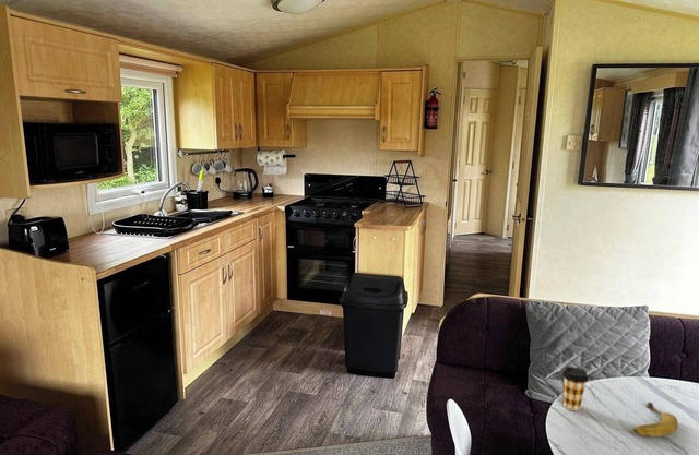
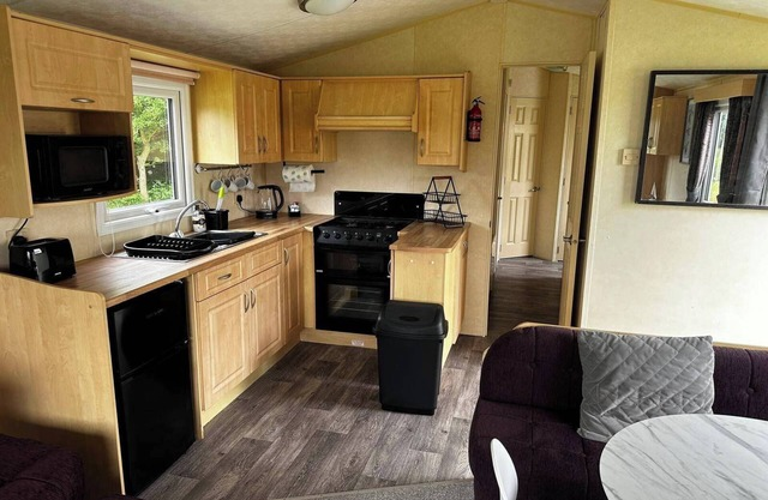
- fruit (652, 423)
- coffee cup (573, 388)
